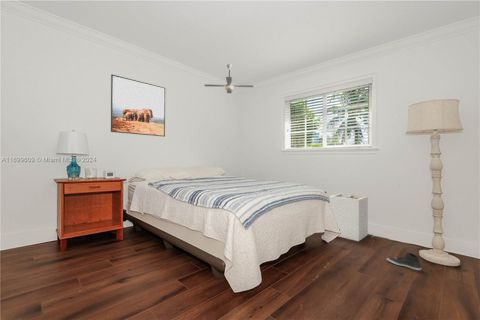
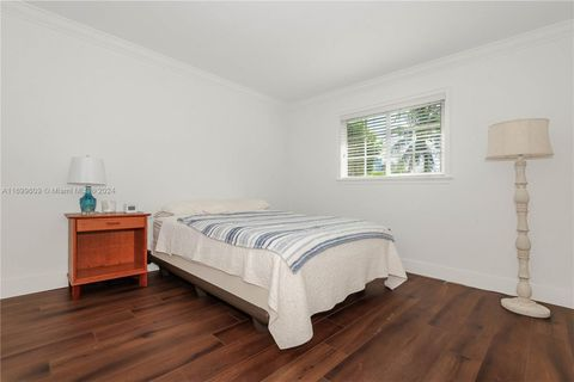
- laundry hamper (348, 215)
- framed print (140, 108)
- ceiling fan (229, 77)
- sneaker (403, 258)
